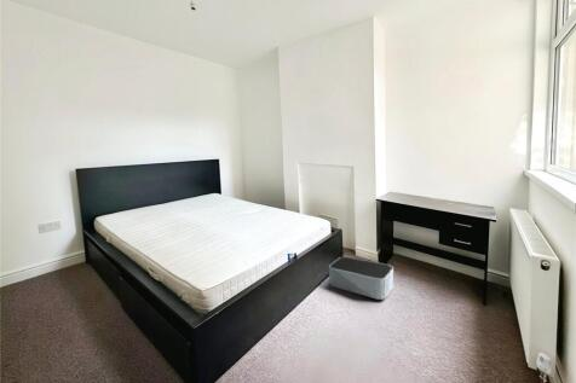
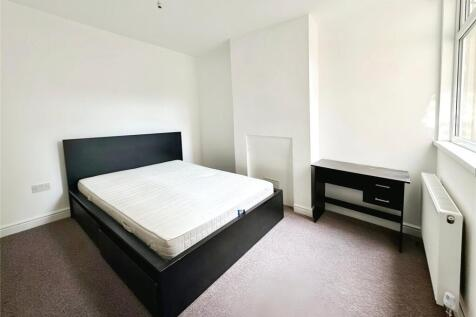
- storage bin (361, 275)
